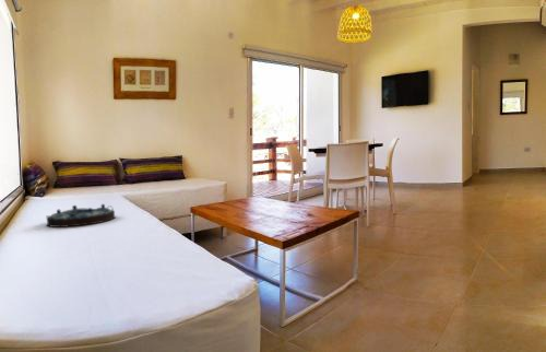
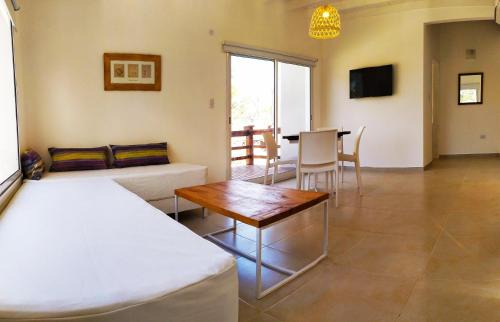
- serving tray (82, 213)
